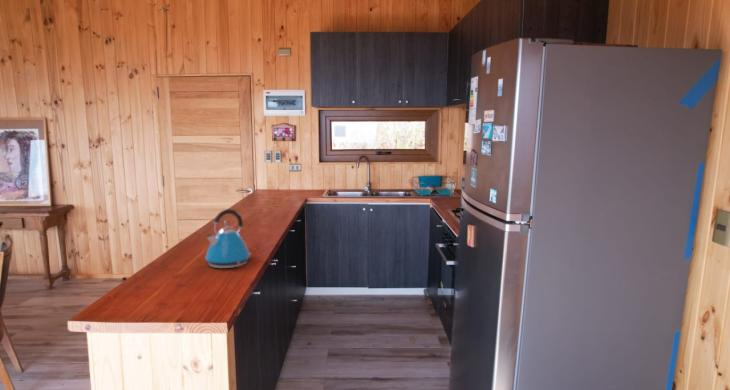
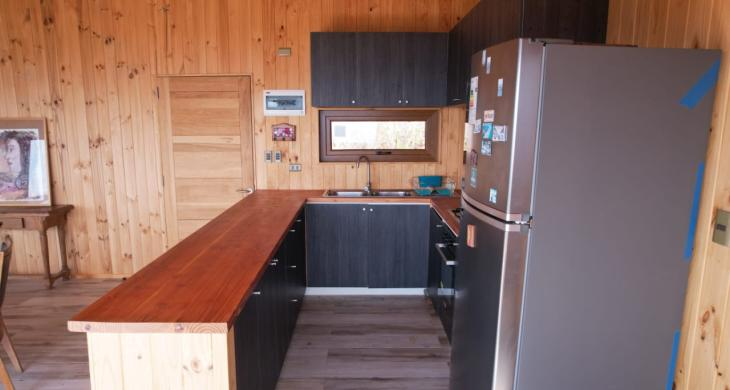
- kettle (228, 236)
